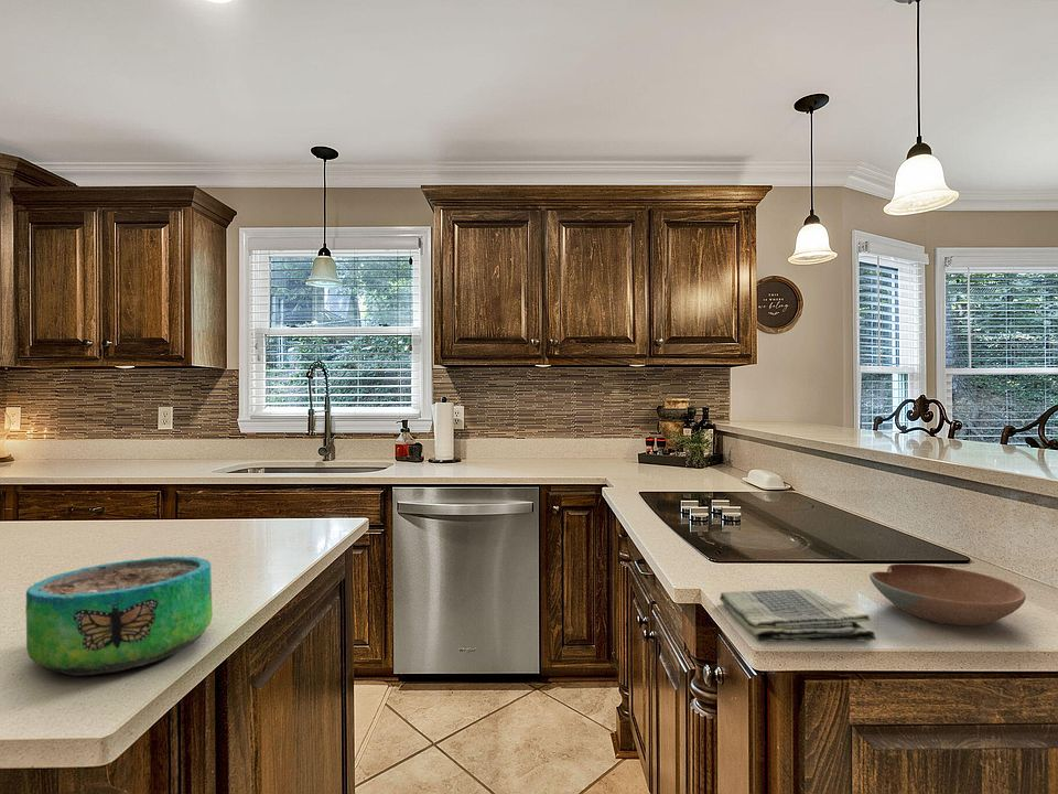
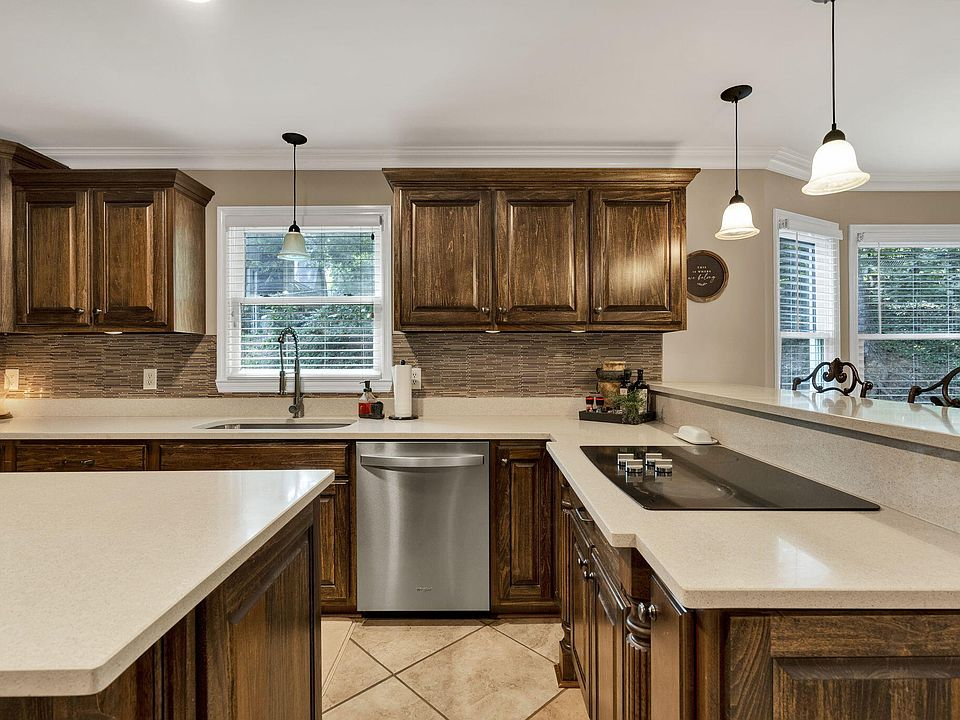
- decorative bowl (126, 609)
- dish towel (791, 610)
- bowl (942, 597)
